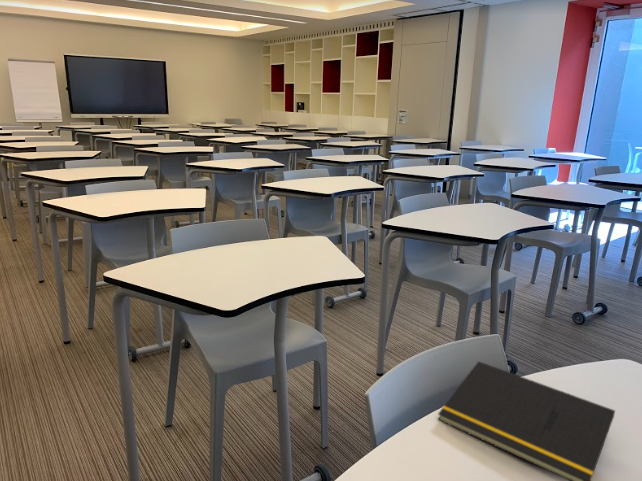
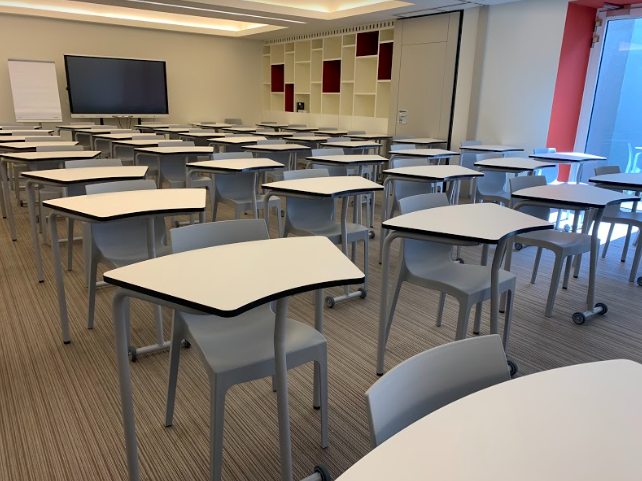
- notepad (524, 415)
